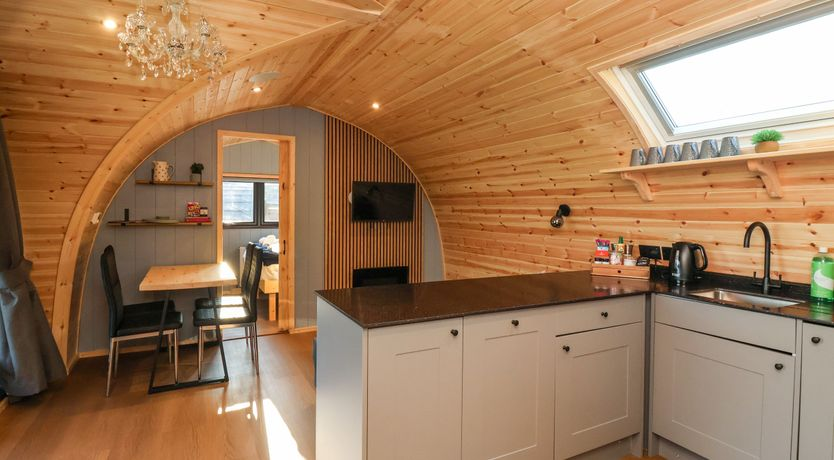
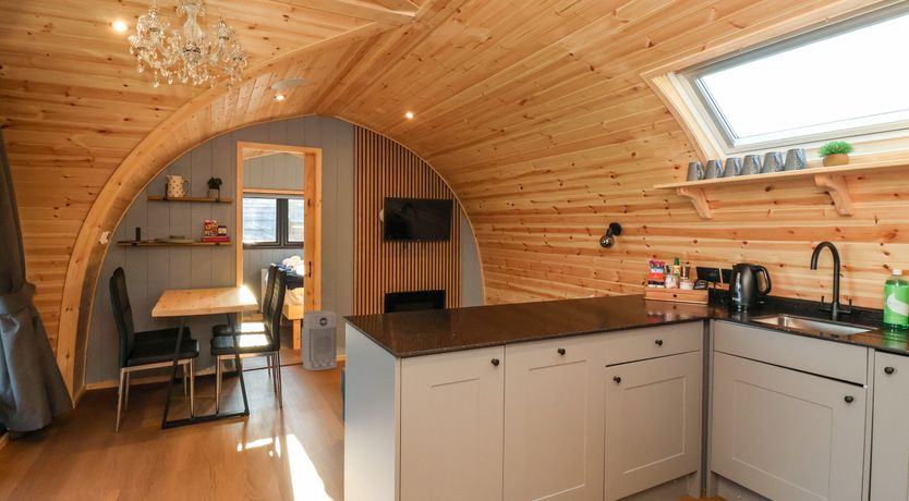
+ air purifier (318, 339)
